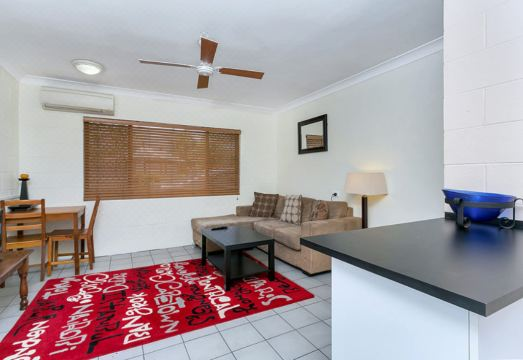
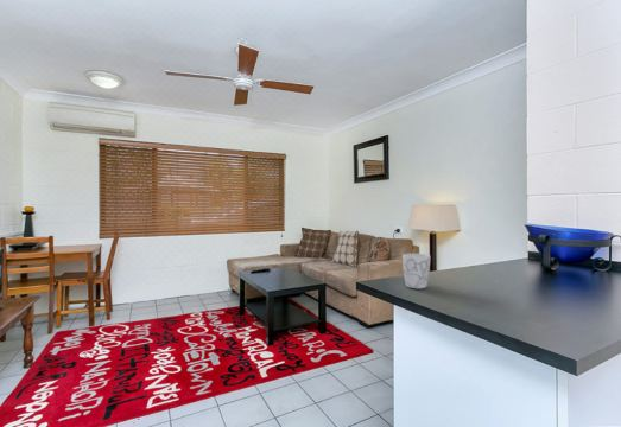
+ mug (417, 269)
